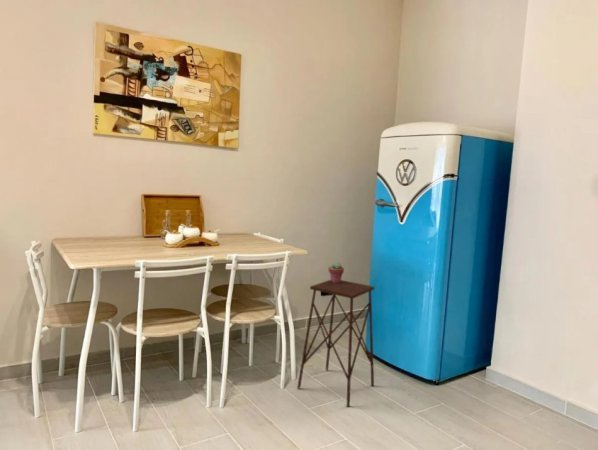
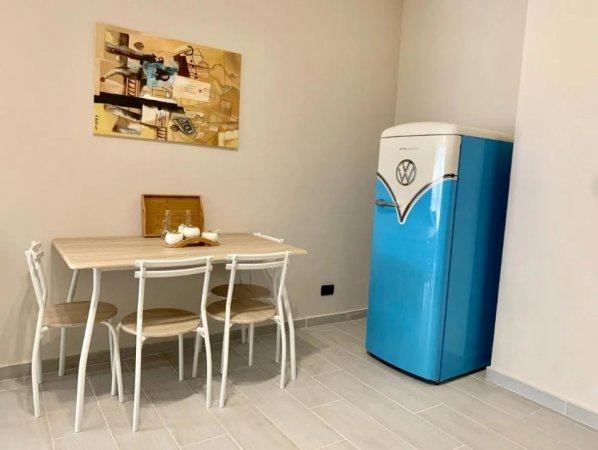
- side table (339, 337)
- potted succulent (336, 271)
